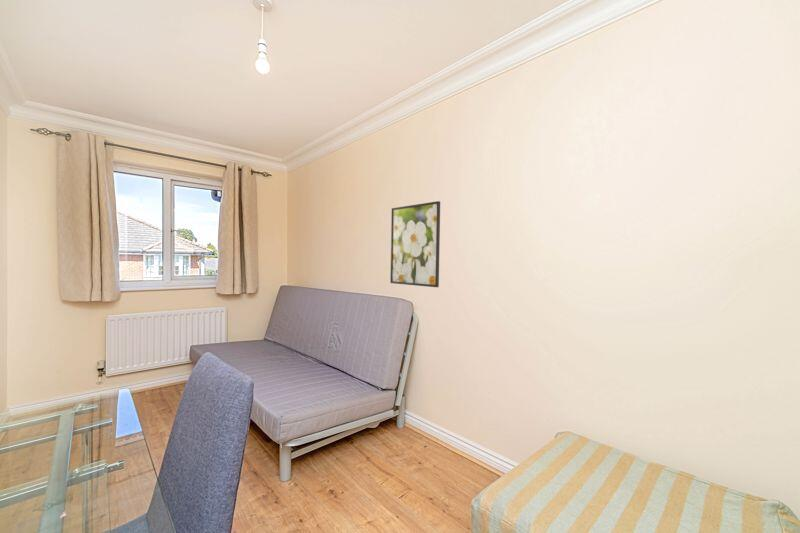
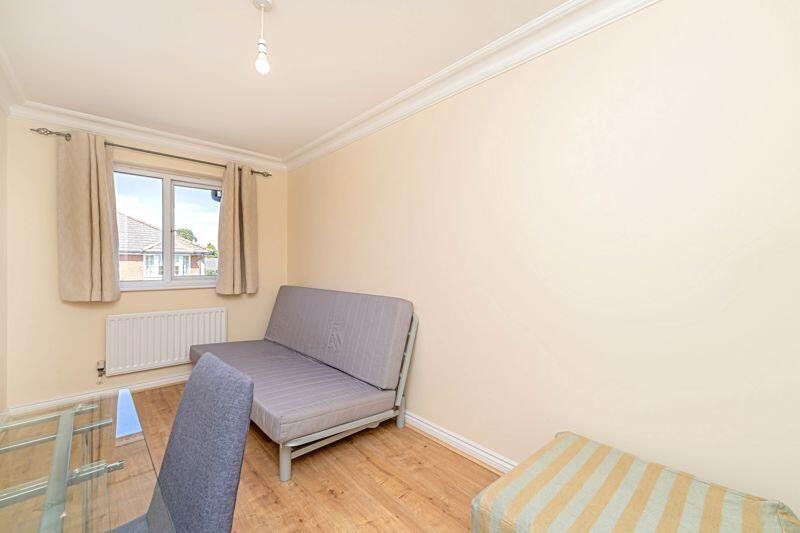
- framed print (413, 245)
